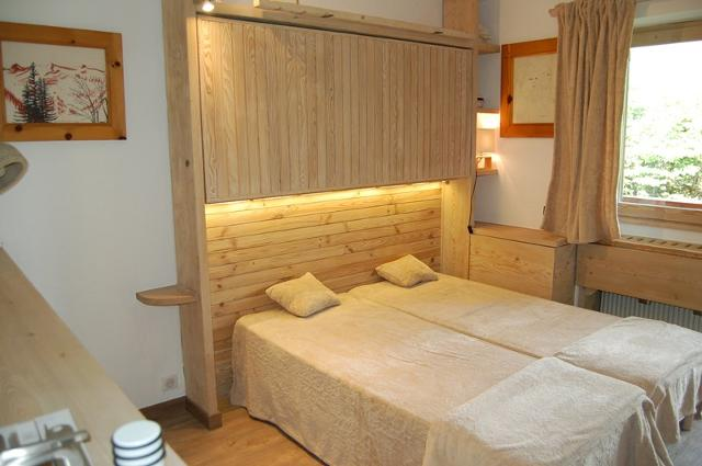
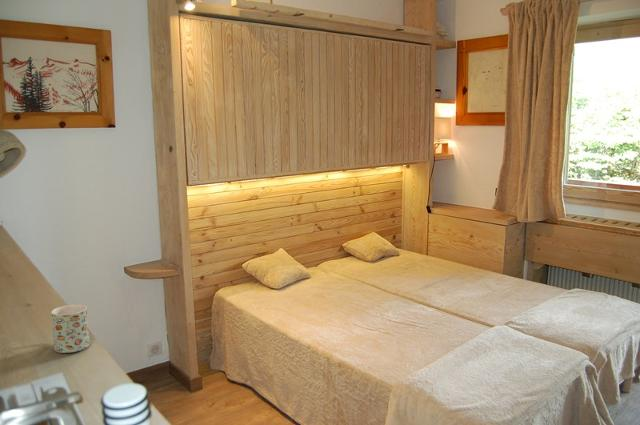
+ mug (67, 326)
